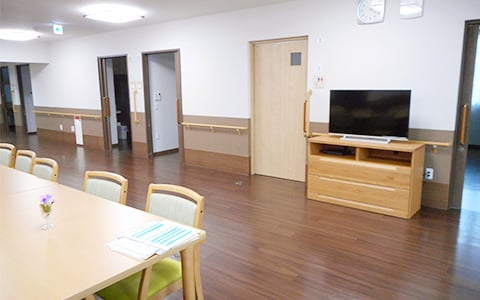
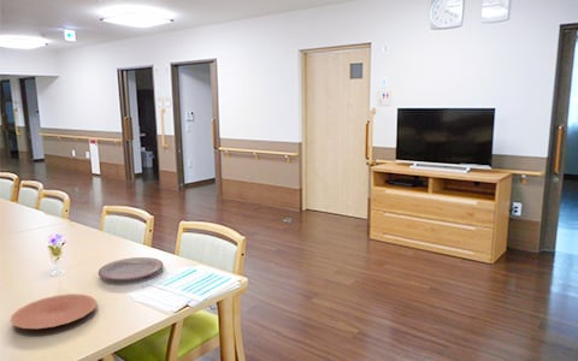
+ plate (131, 270)
+ plate (55, 313)
